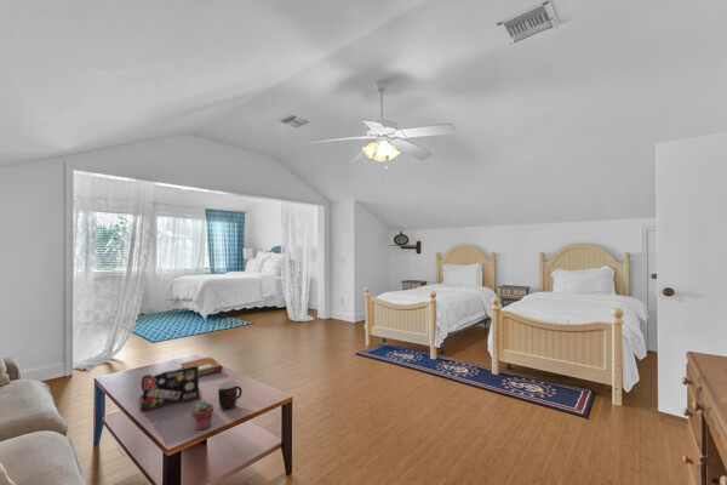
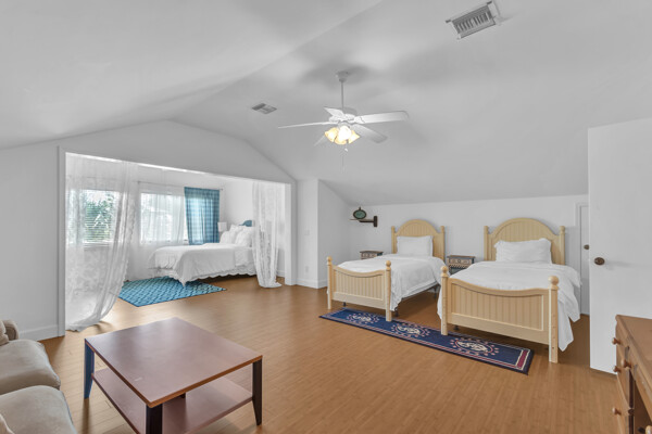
- laptop (170, 380)
- notebook (201, 366)
- mug (230, 394)
- potted succulent (202, 413)
